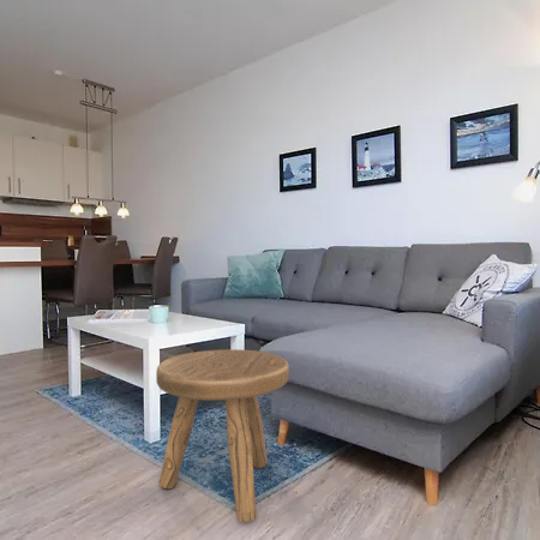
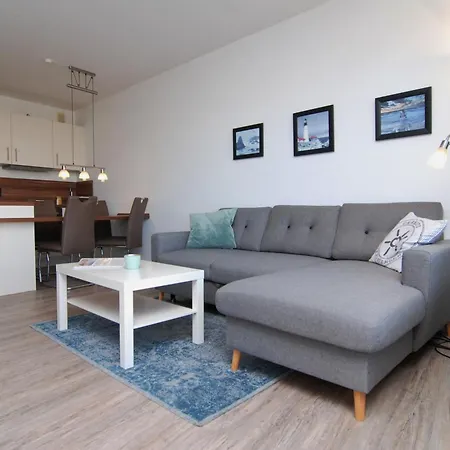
- stool (227, 425)
